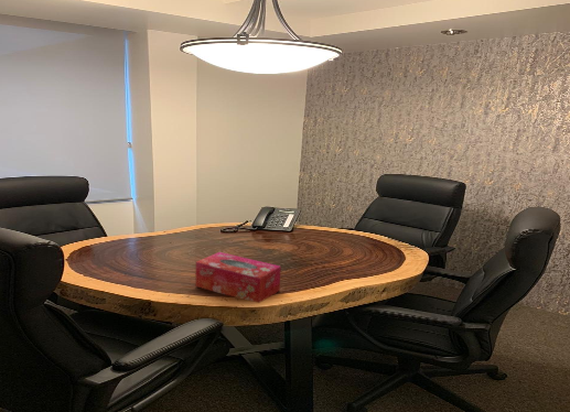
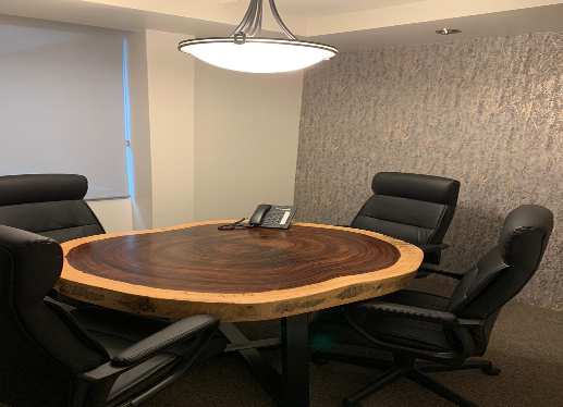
- tissue box (237, 275)
